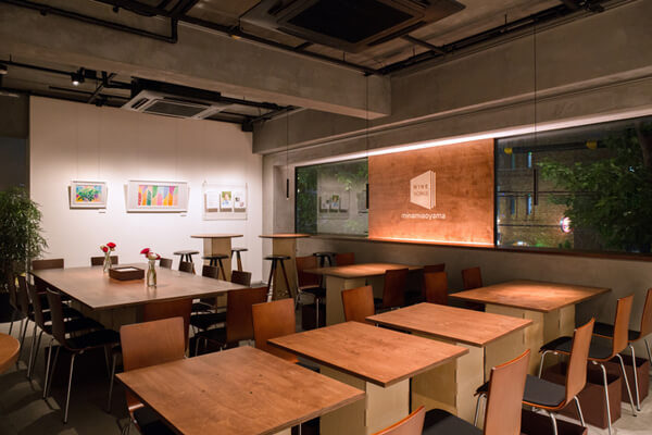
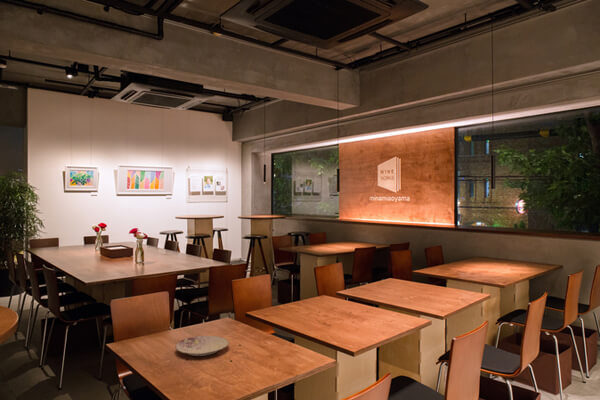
+ plate (202, 346)
